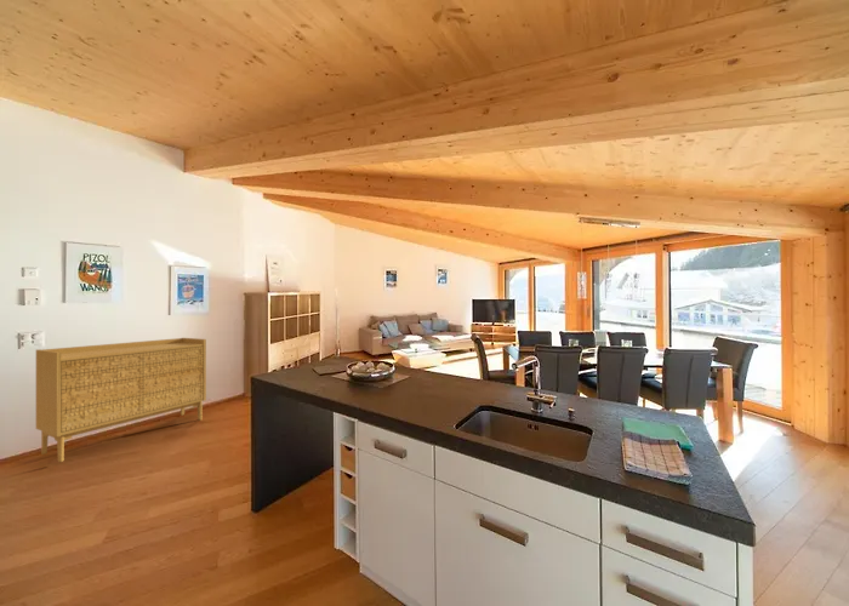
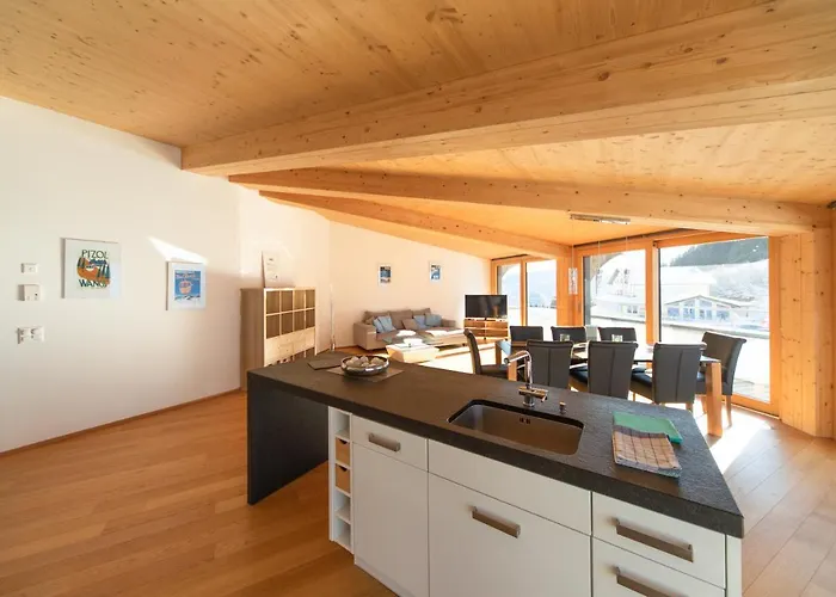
- sideboard (131, 389)
